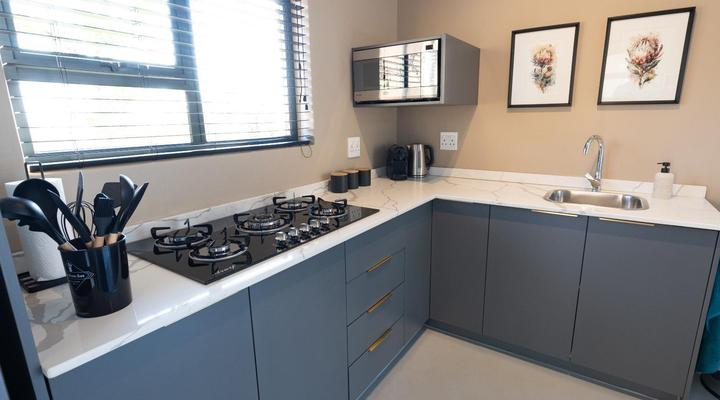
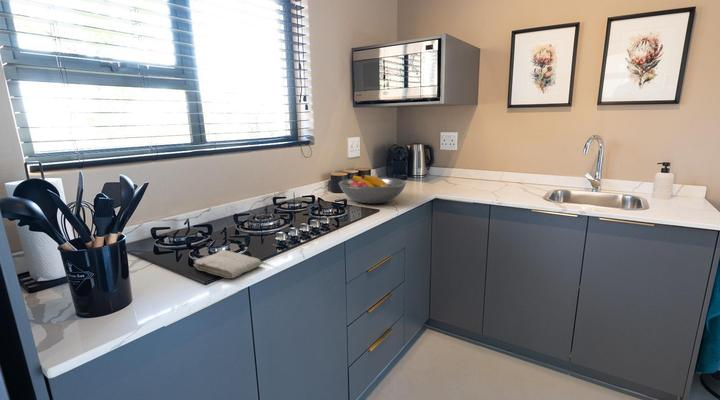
+ washcloth (227, 262)
+ fruit bowl (372, 189)
